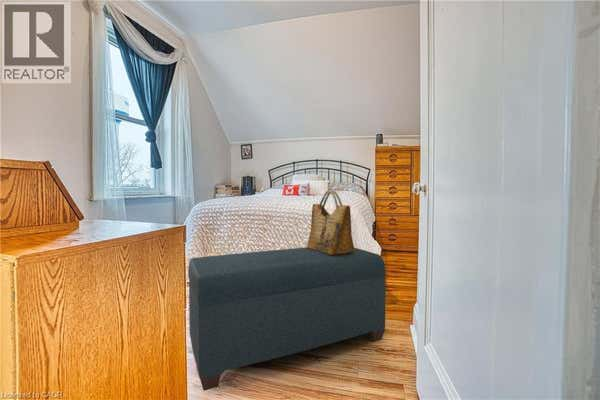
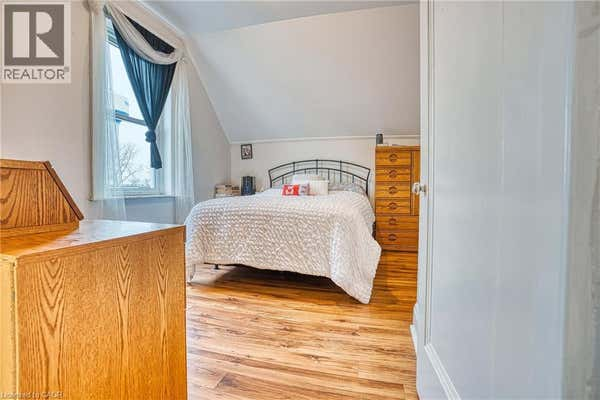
- grocery bag (329, 219)
- bench (288, 298)
